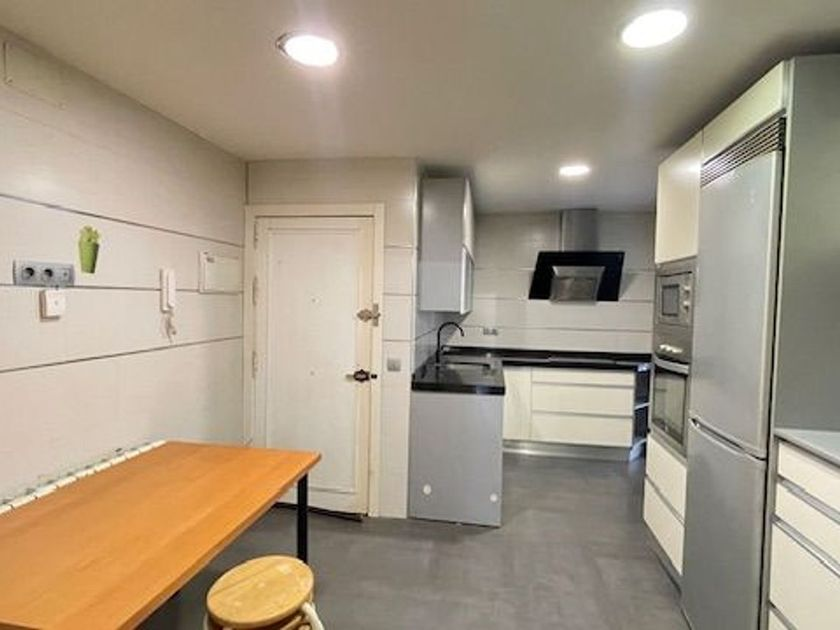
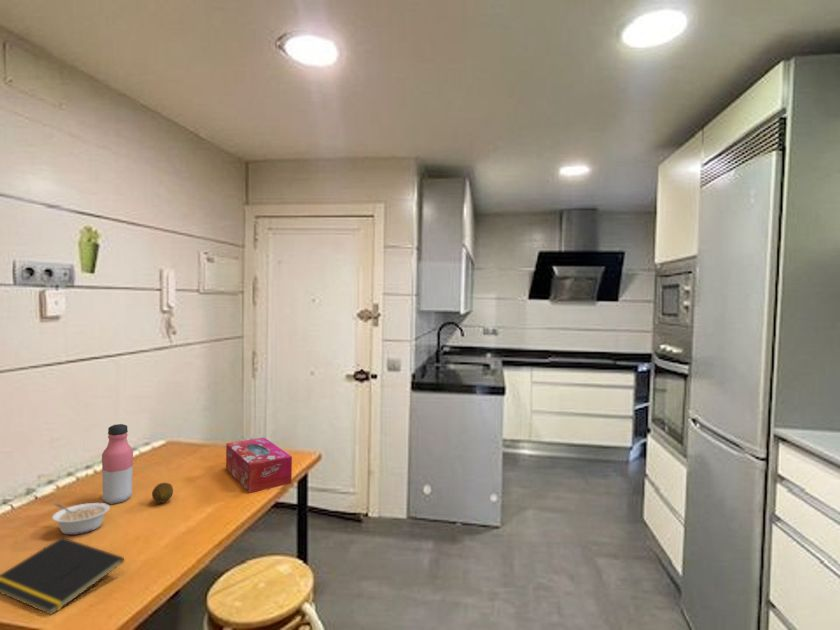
+ notepad (57, 572)
+ tissue box (257, 462)
+ fruit (162, 492)
+ legume (79, 518)
+ water bottle (117, 462)
